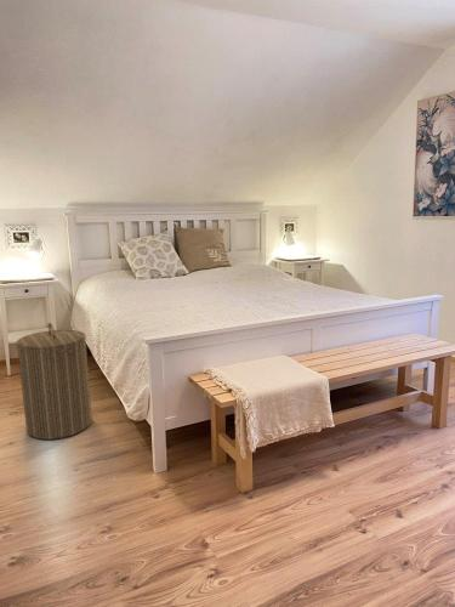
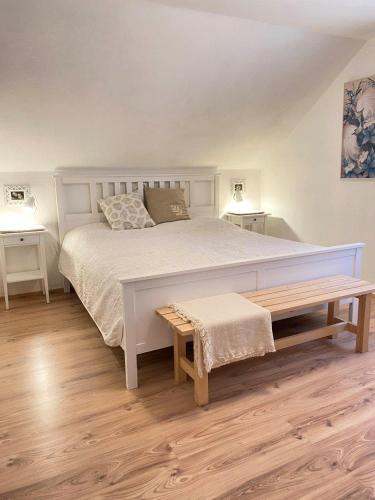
- laundry hamper (55, 375)
